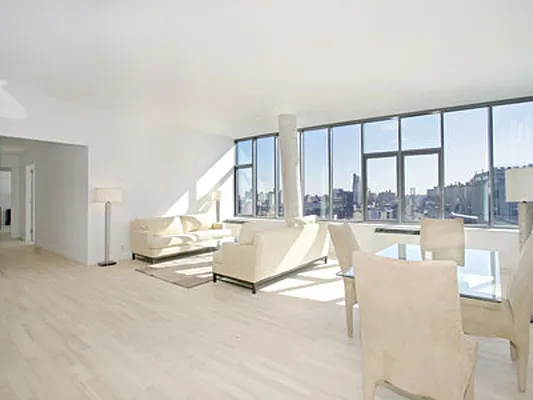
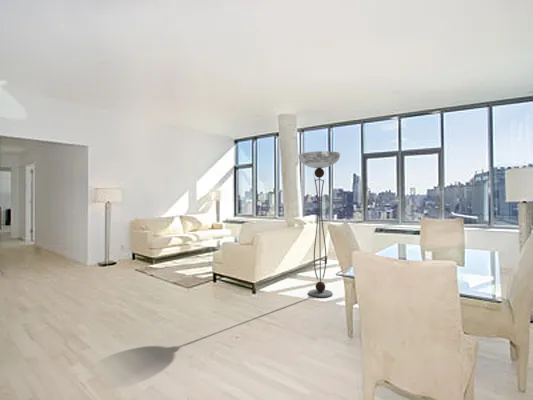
+ floor lamp (319, 224)
